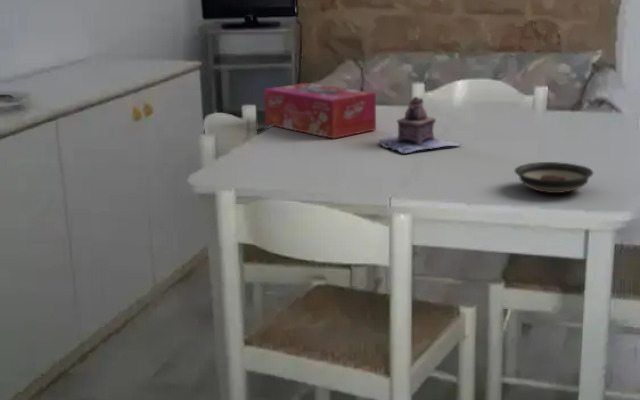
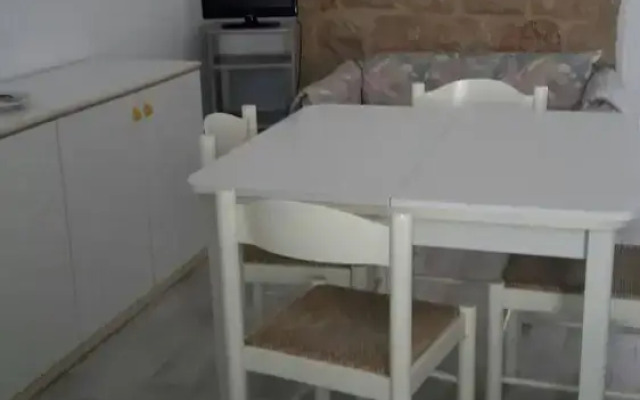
- saucer (553, 179)
- tissue box (318, 109)
- teapot (413, 120)
